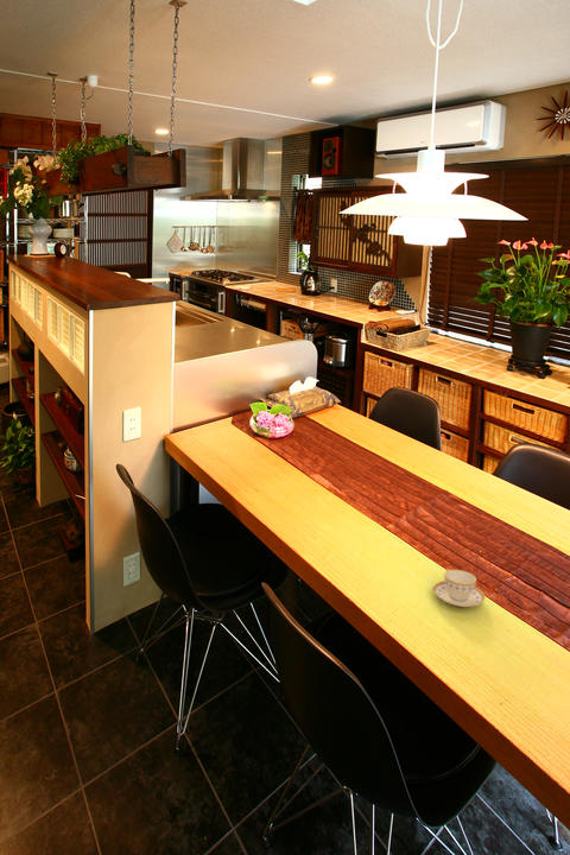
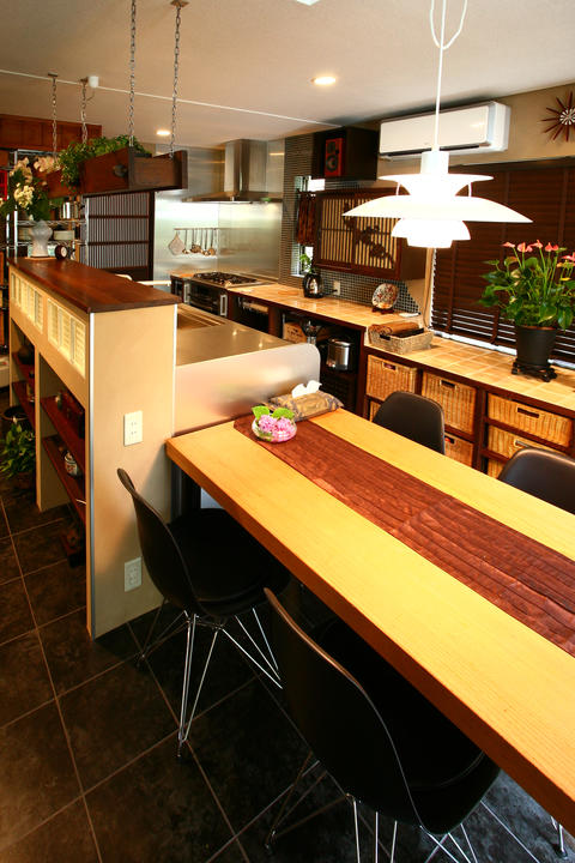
- teacup (458, 588)
